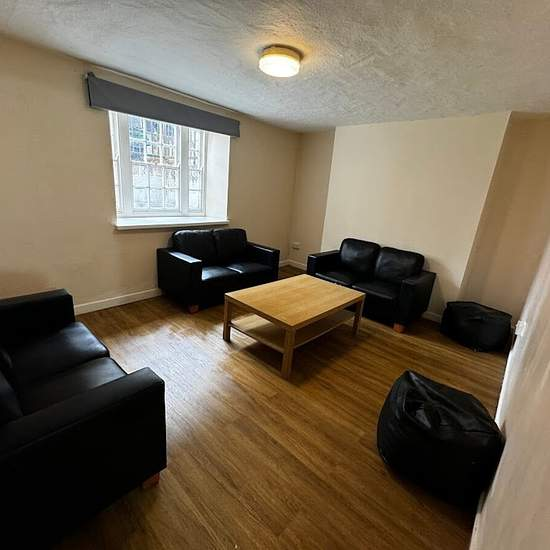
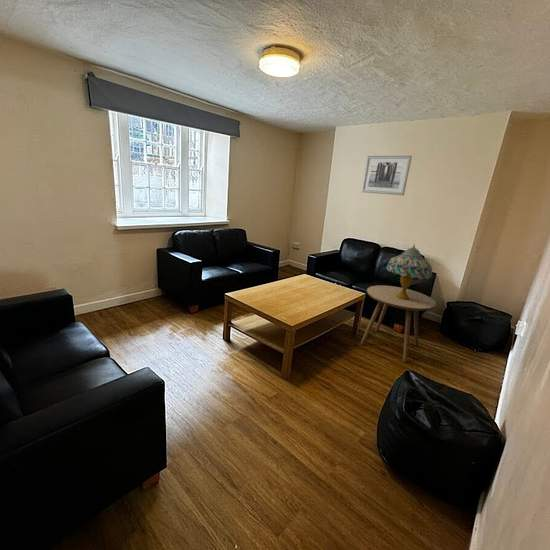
+ side table (405, 320)
+ wall art (384, 175)
+ table lamp (408, 271)
